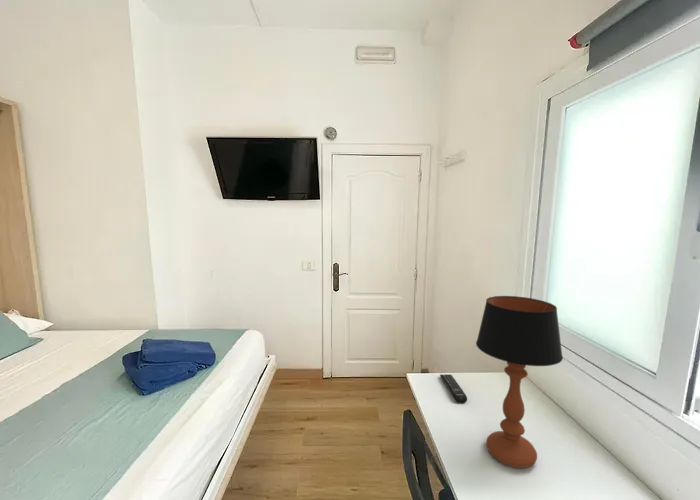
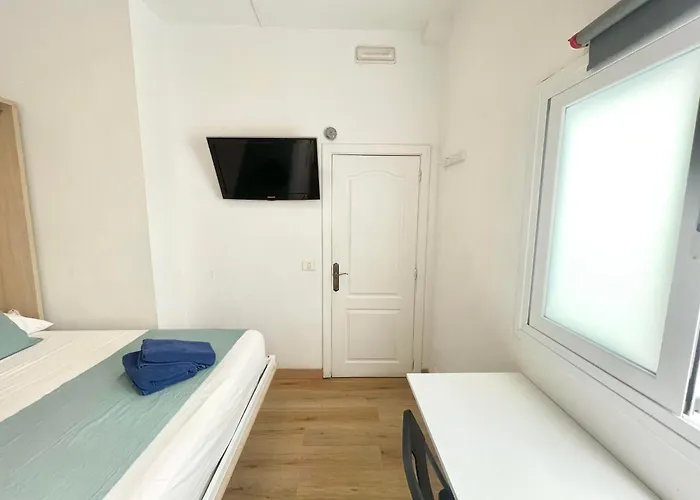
- remote control (452, 386)
- table lamp (515, 380)
